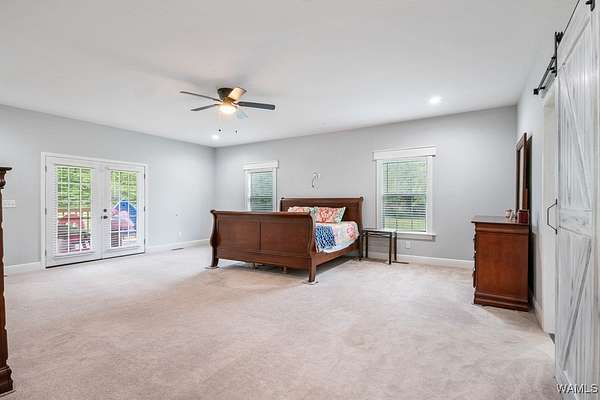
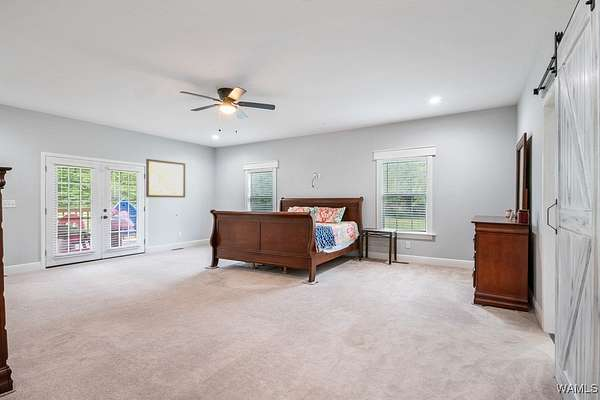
+ wall art (166, 179)
